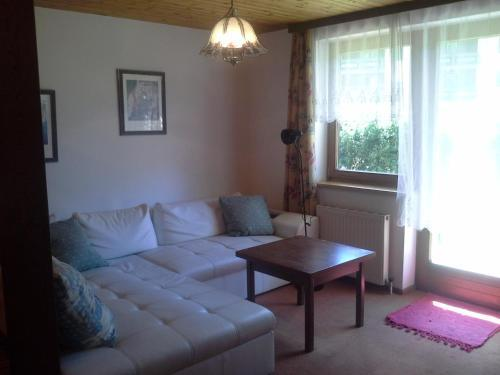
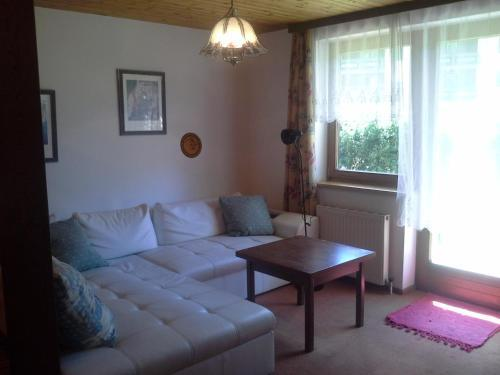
+ decorative plate (191, 145)
